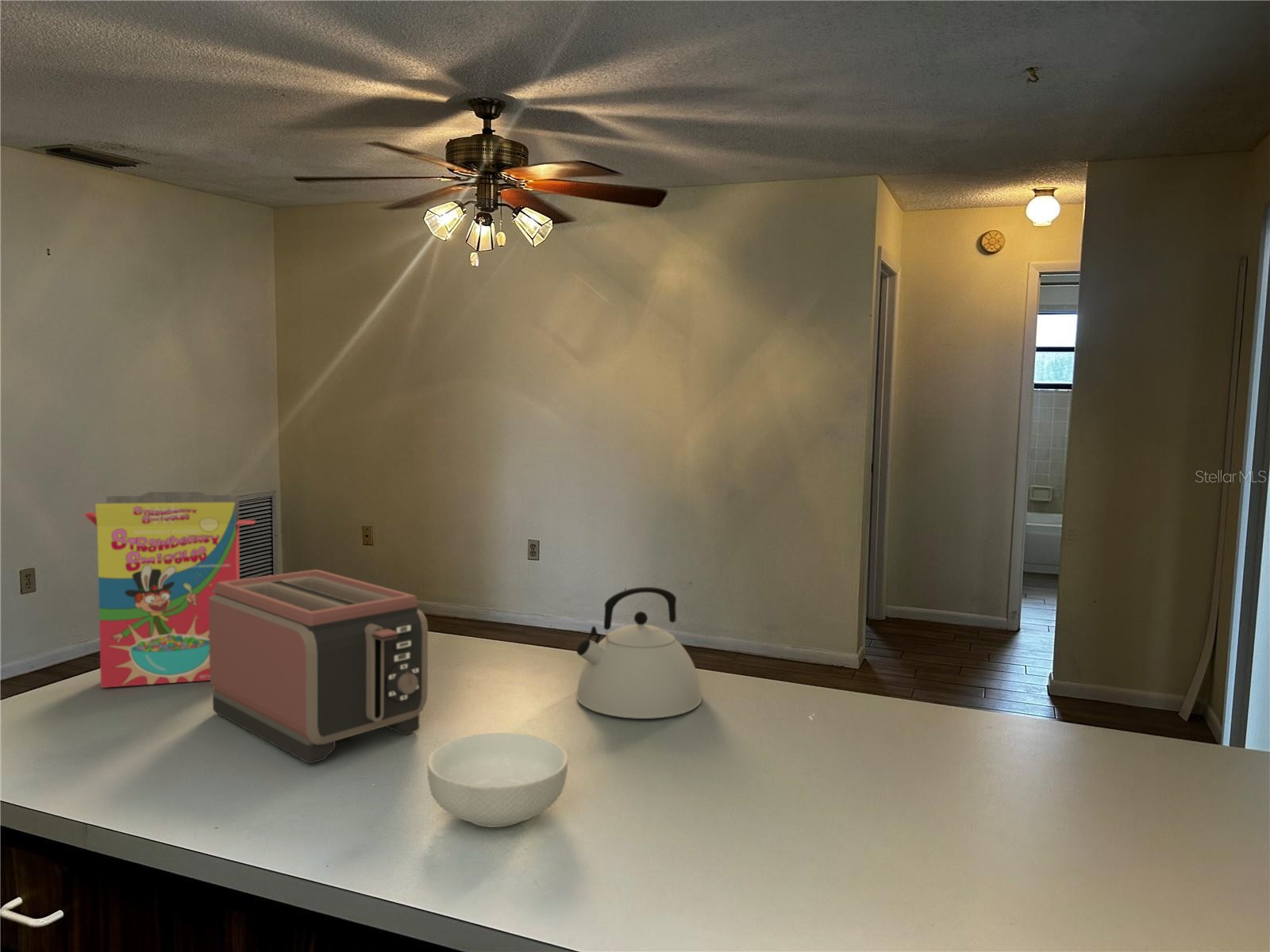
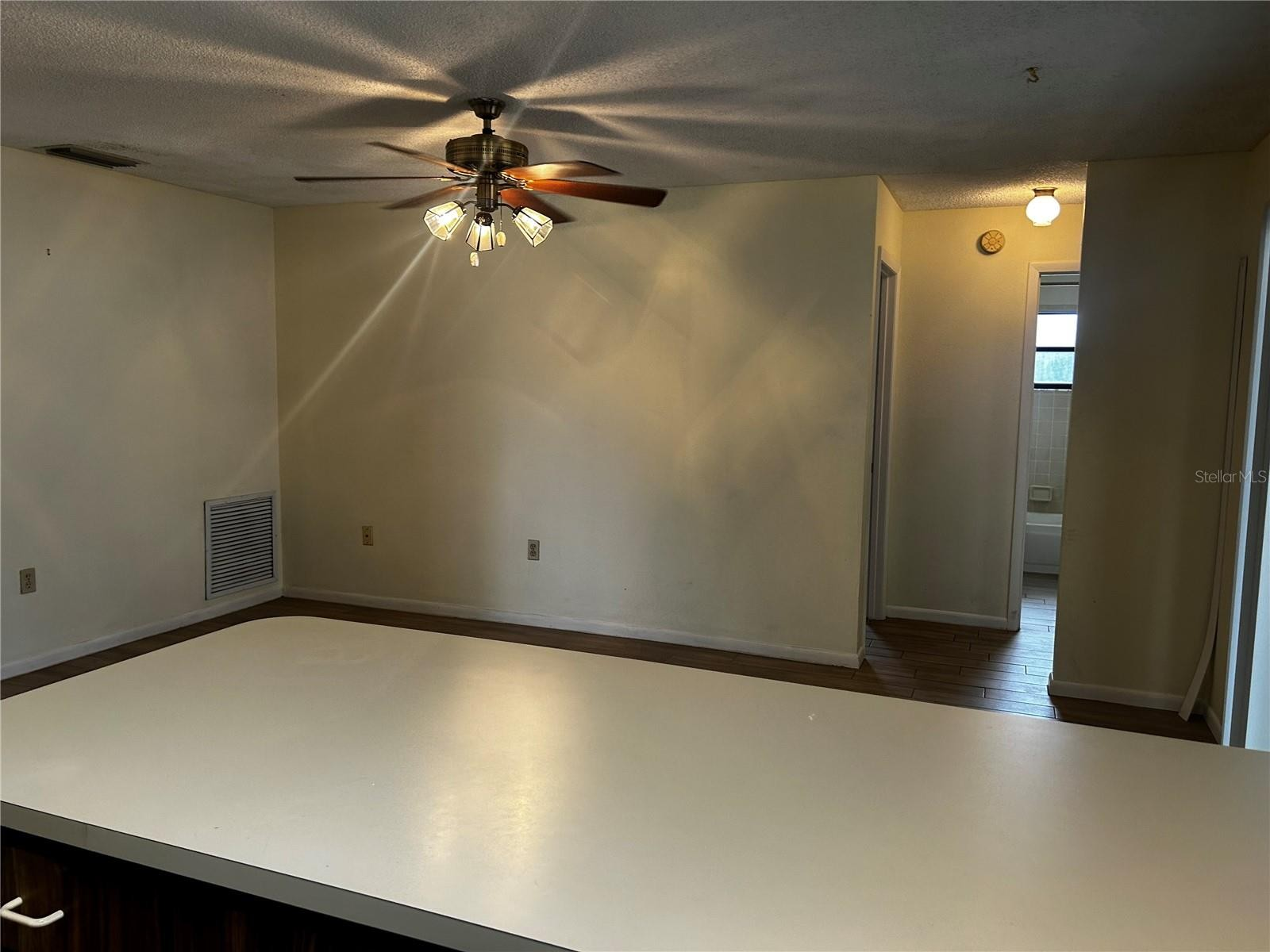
- toaster (321, 658)
- cereal bowl (498, 785)
- kettle (637, 643)
- cereal box (174, 586)
